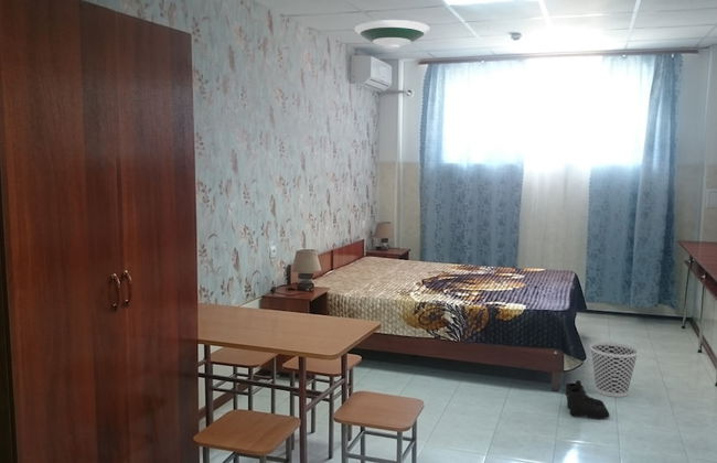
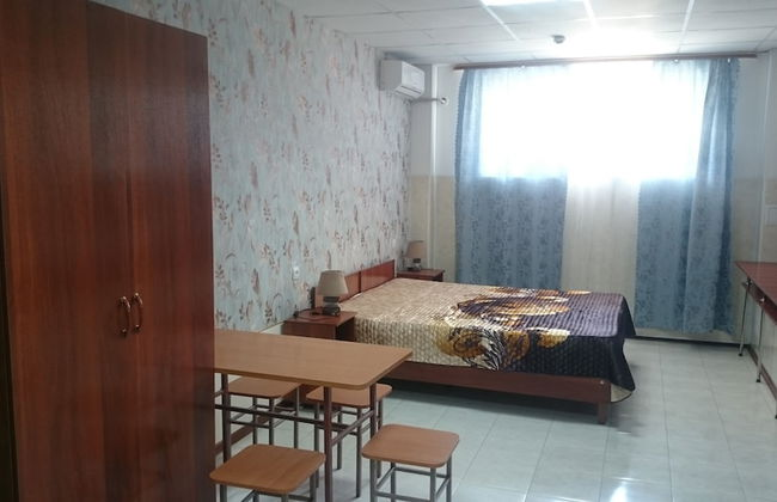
- boots (587, 398)
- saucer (392, 37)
- wastebasket (612, 369)
